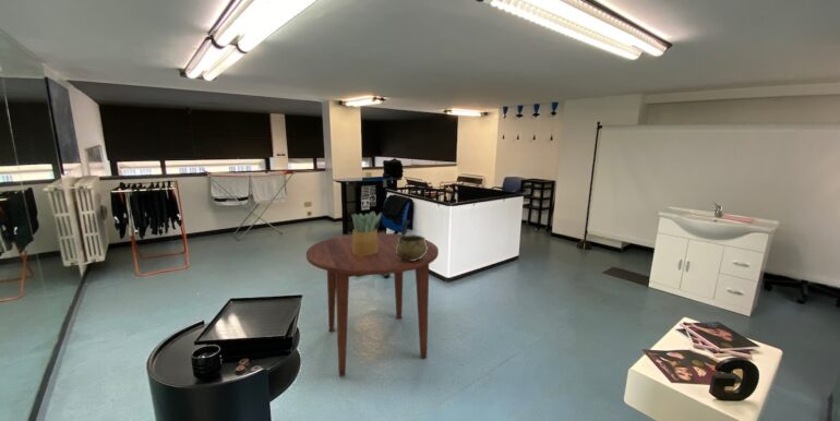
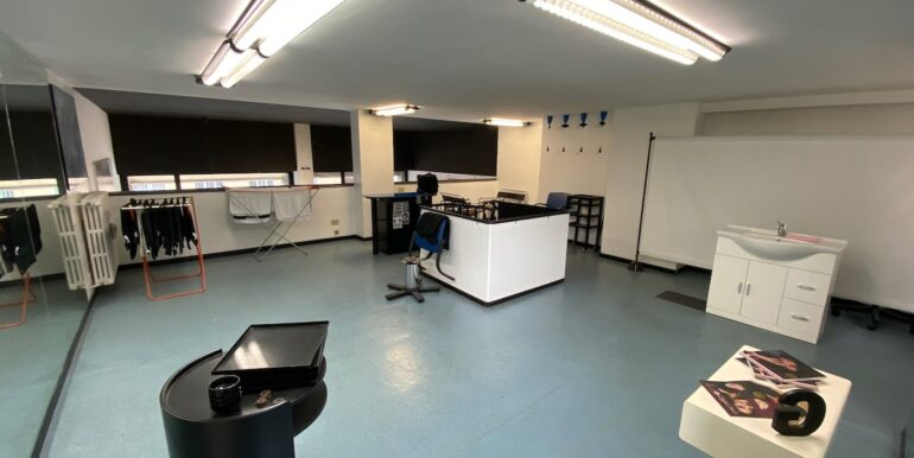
- dining table (395, 297)
- decorative bowl (411, 248)
- potted plant (367, 231)
